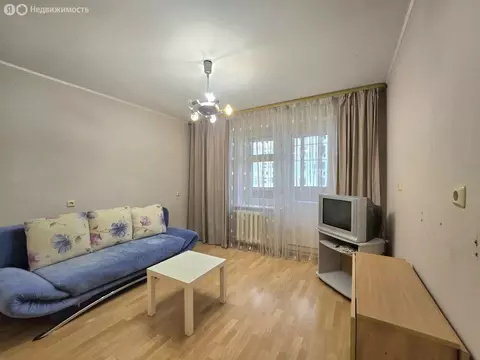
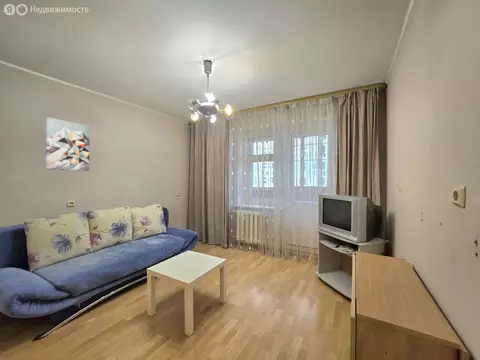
+ wall art (69, 146)
